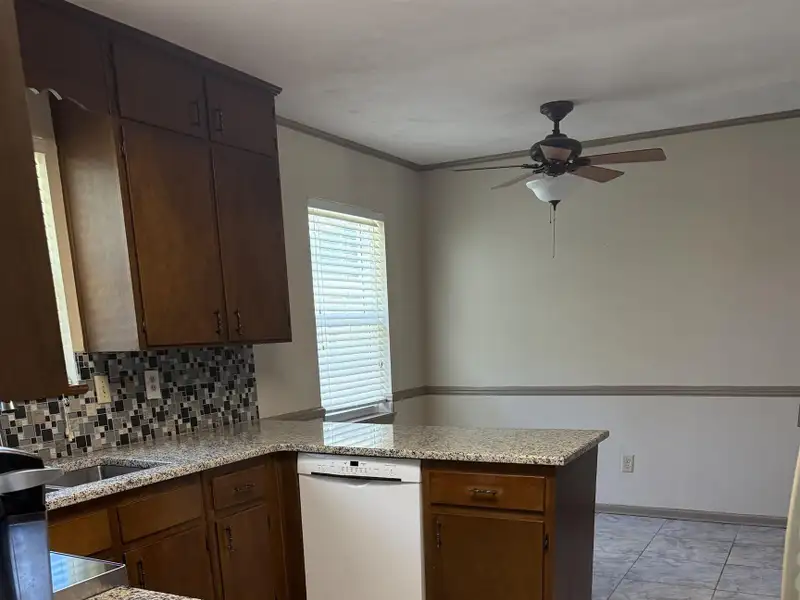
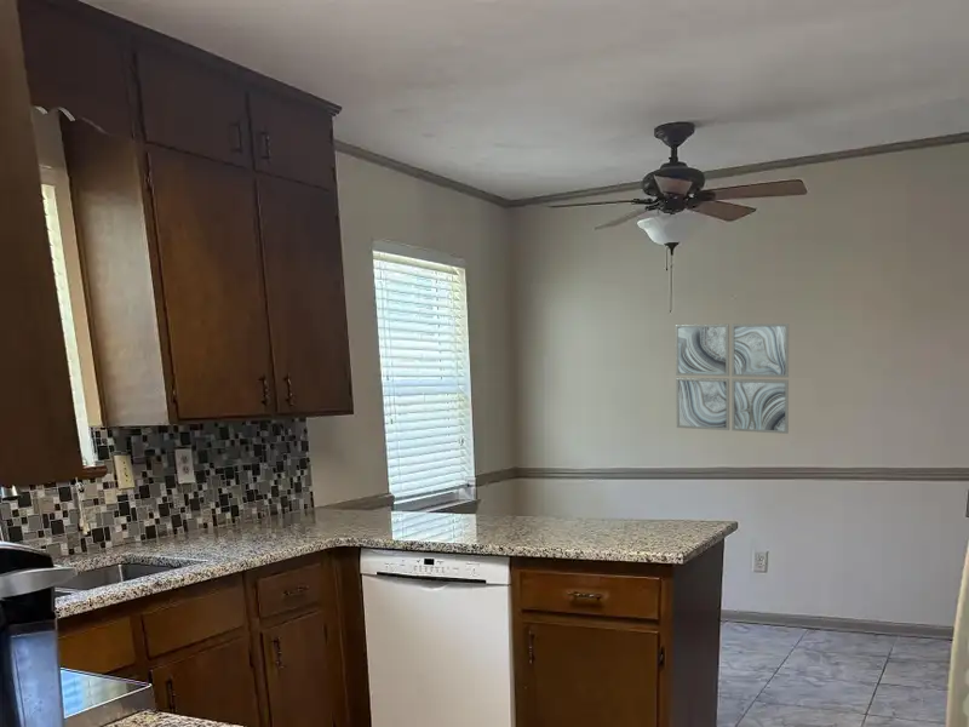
+ wall art (732, 376)
